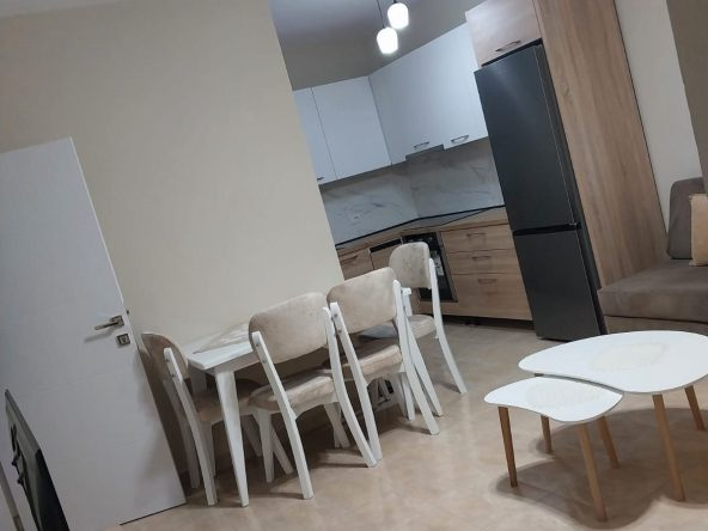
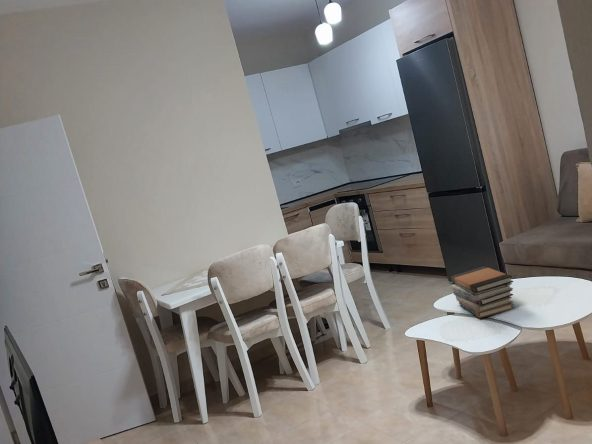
+ book stack (482, 291)
